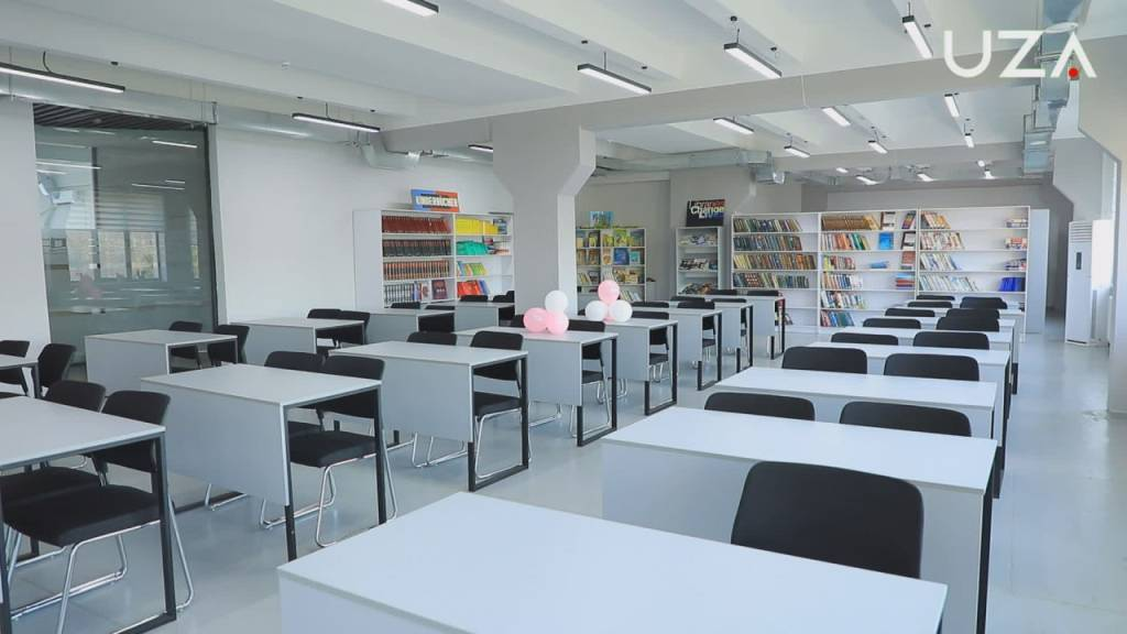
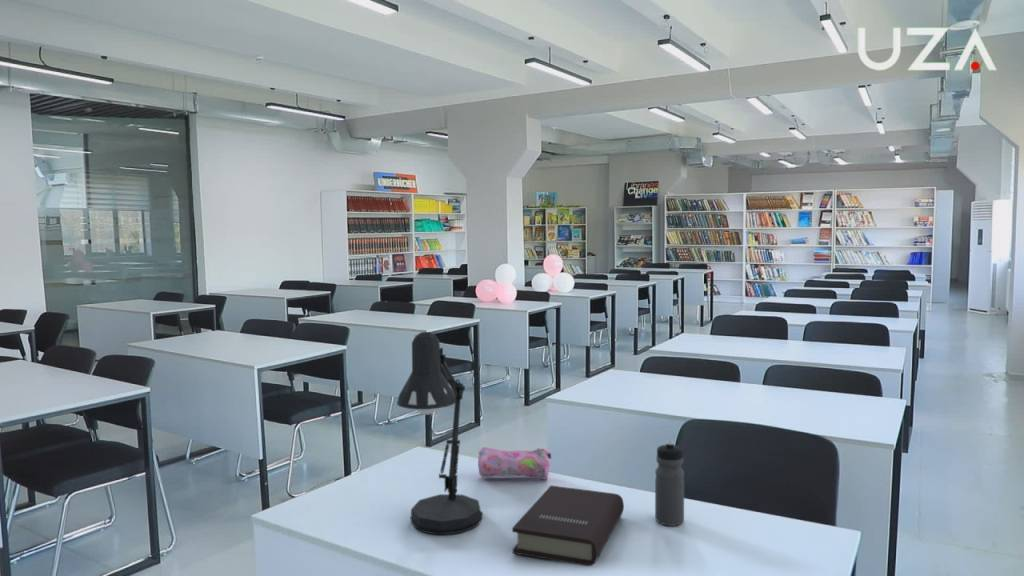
+ pencil case (514, 462)
+ water bottle (669, 481)
+ book (571, 522)
+ desk lamp (453, 425)
